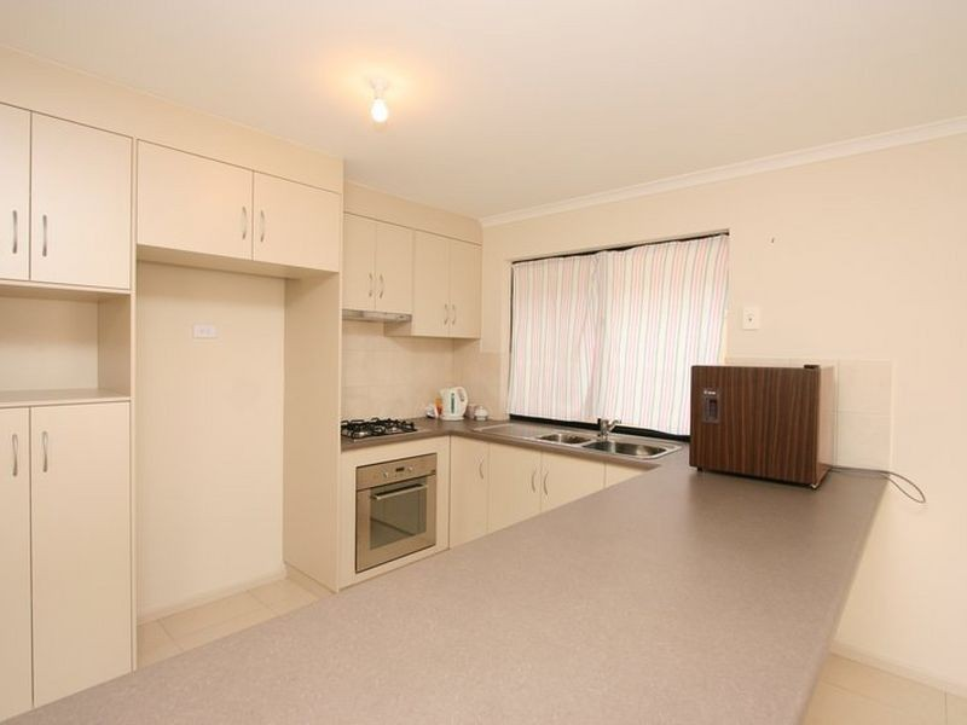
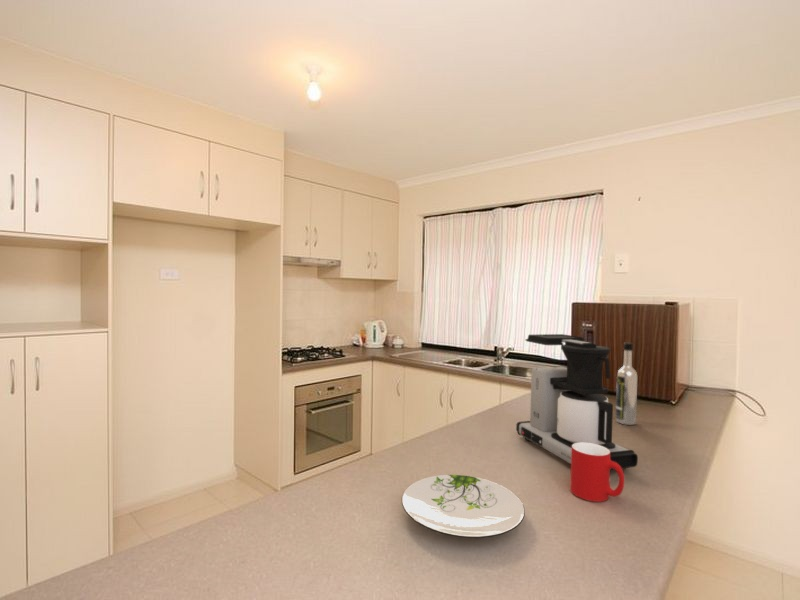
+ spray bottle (626, 382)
+ cup (597, 473)
+ coffee maker (572, 395)
+ plate (461, 508)
